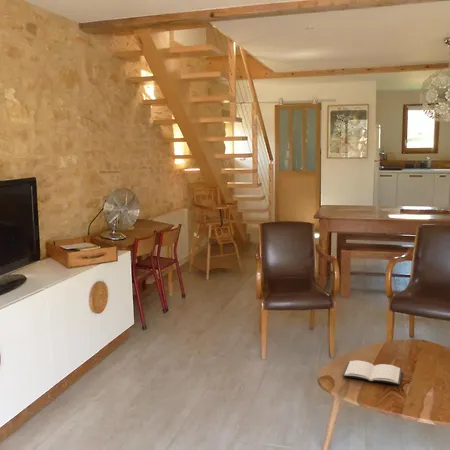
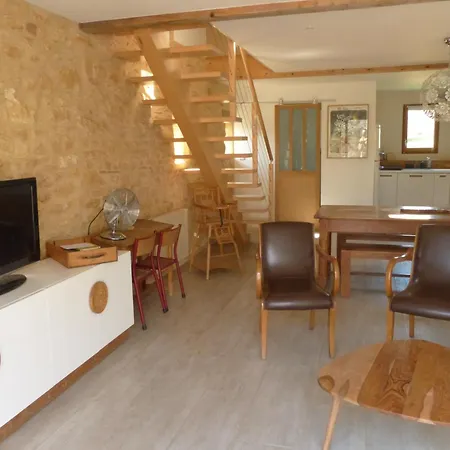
- book (372, 371)
